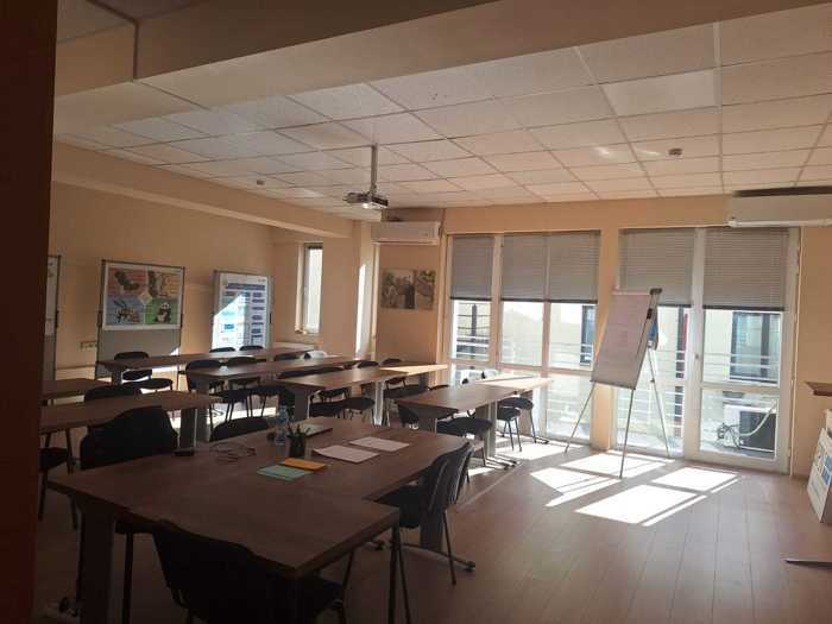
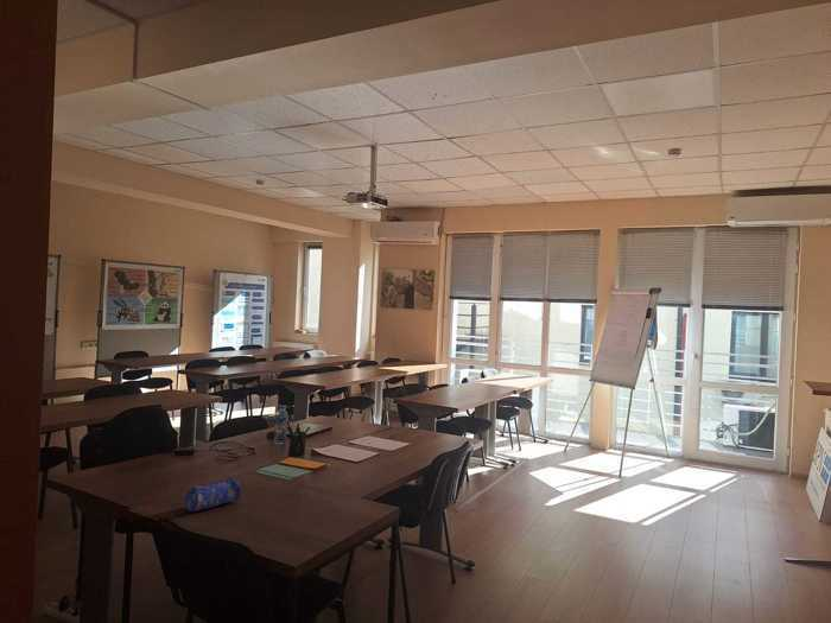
+ pencil case (214, 494)
